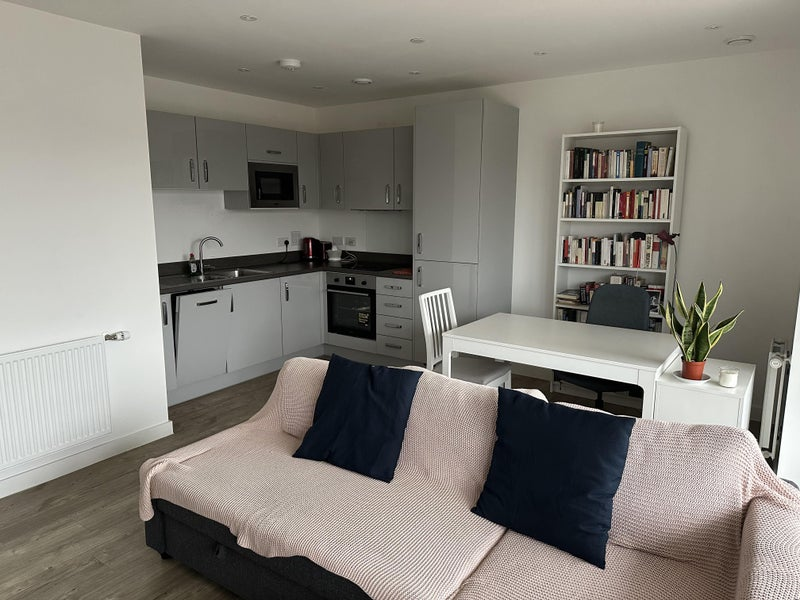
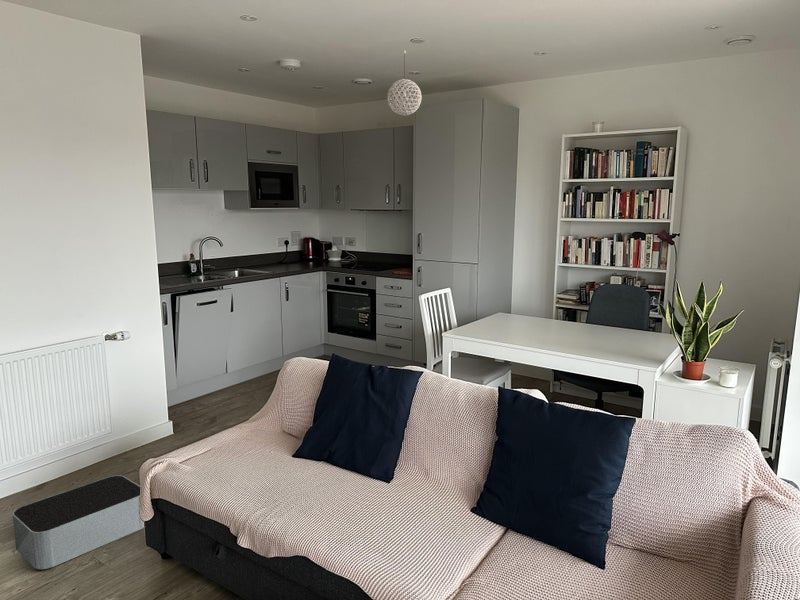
+ pendant light (404, 83)
+ storage bin (83, 517)
